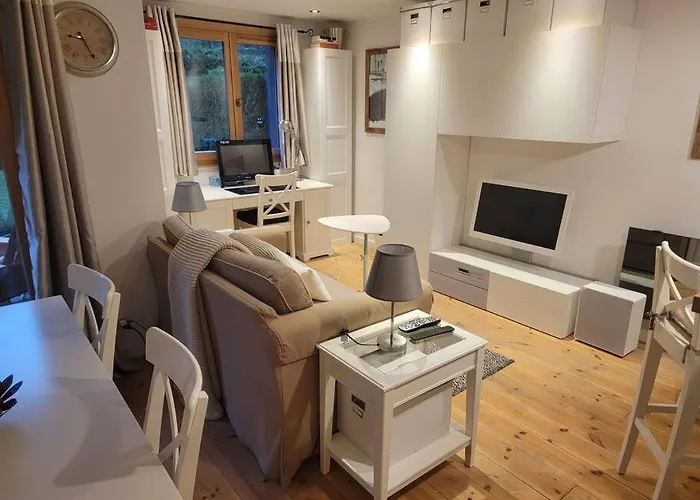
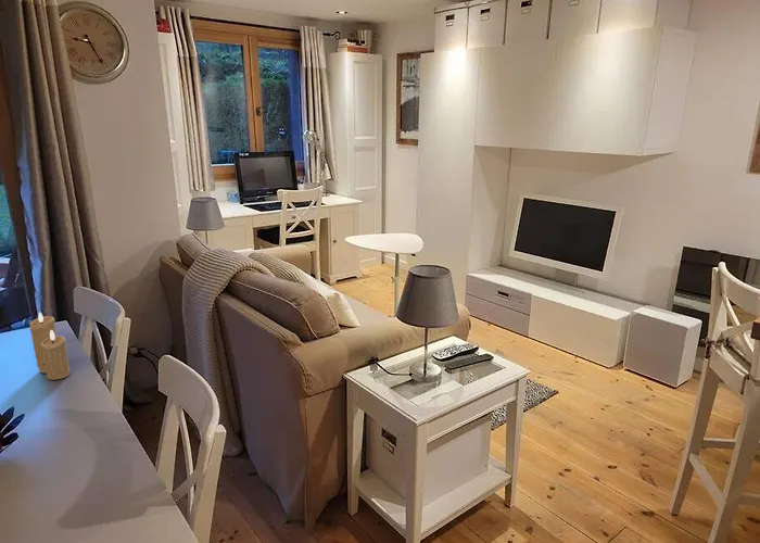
+ candle (49, 343)
